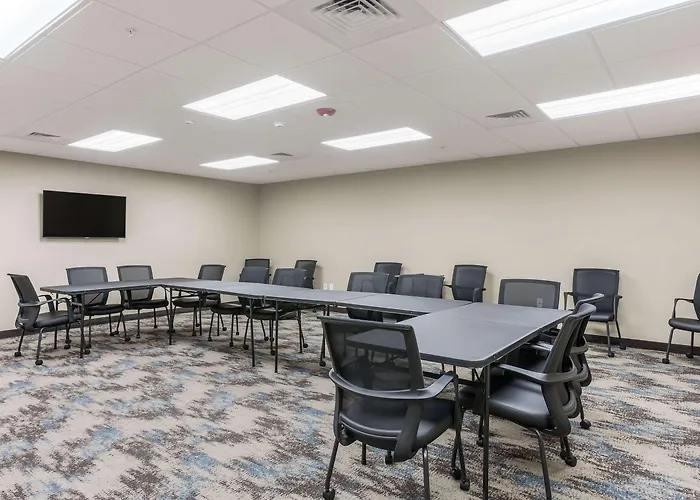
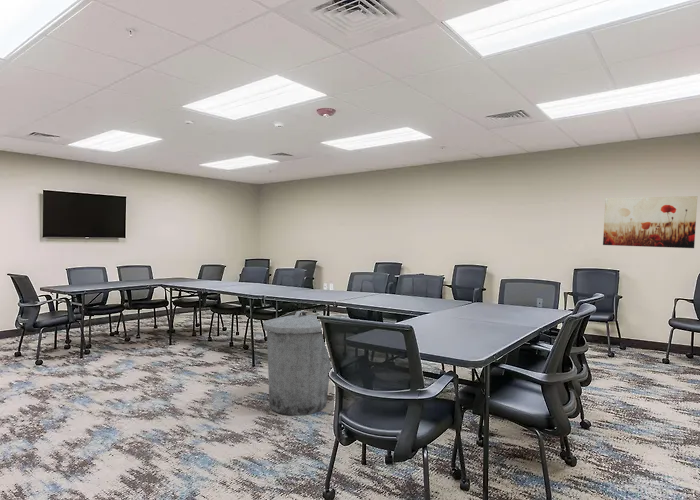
+ trash can (299, 357)
+ wall art (647, 222)
